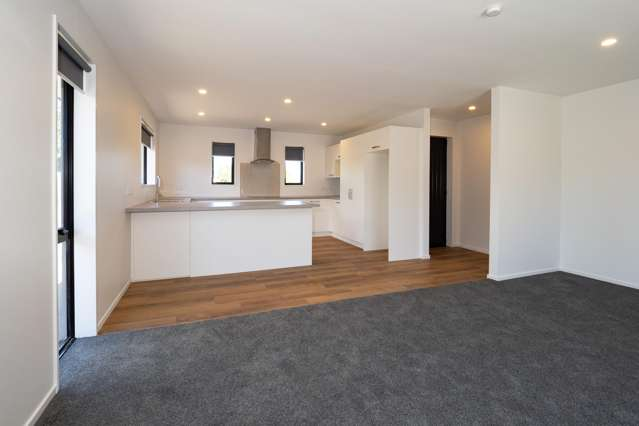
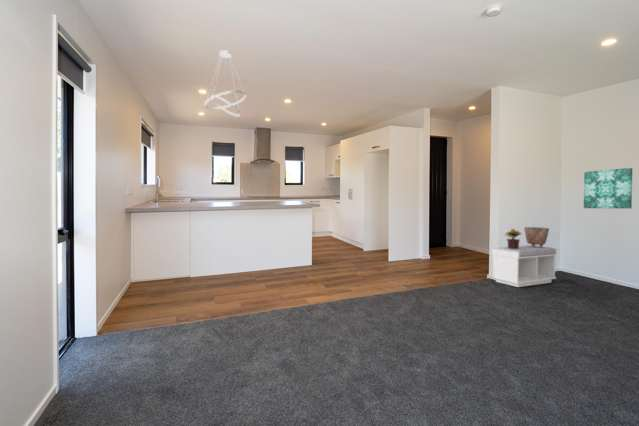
+ bench (524, 264)
+ pendant light (227, 91)
+ ceramic pot (536, 237)
+ potted plant (512, 238)
+ wall art (606, 189)
